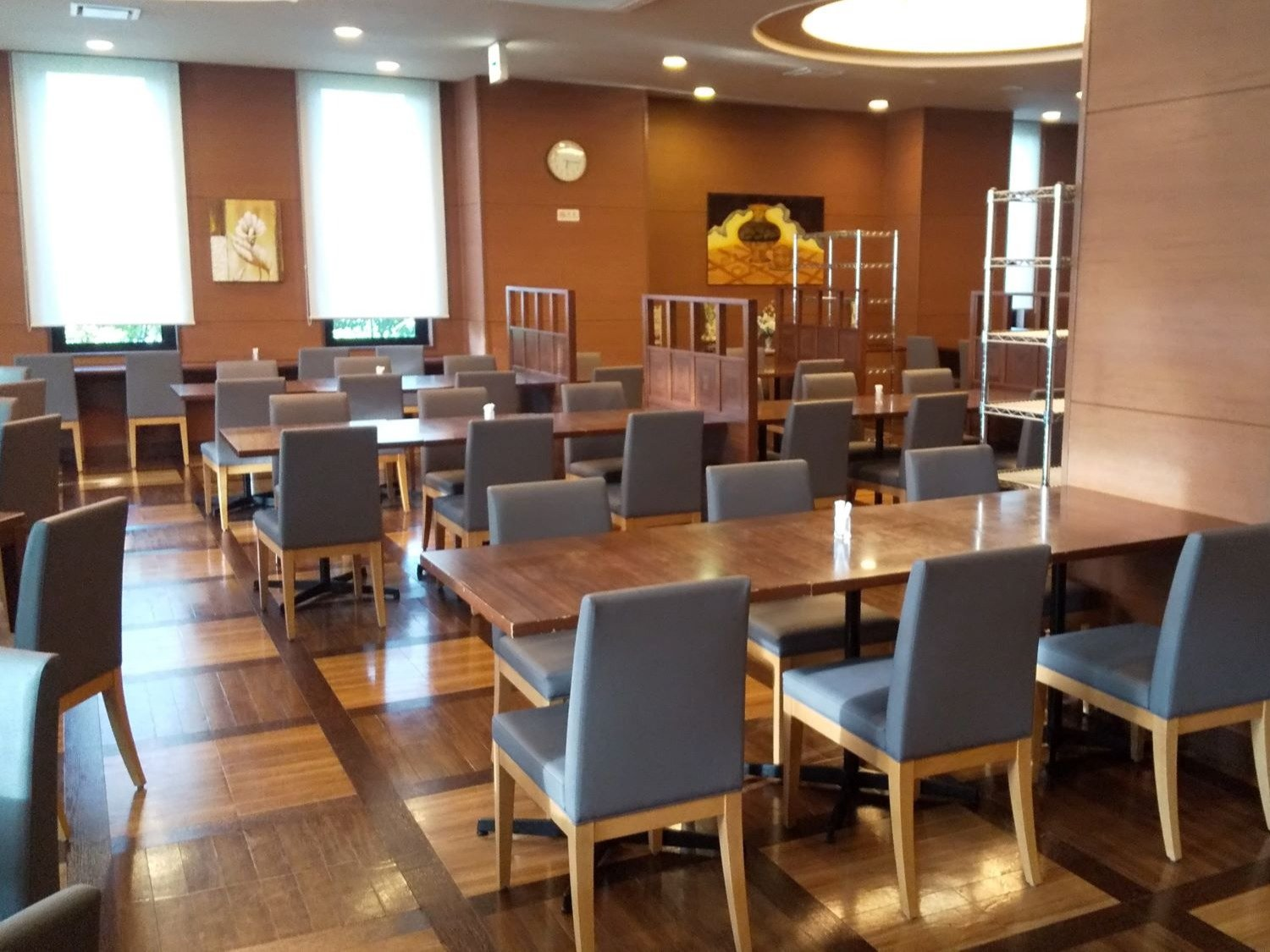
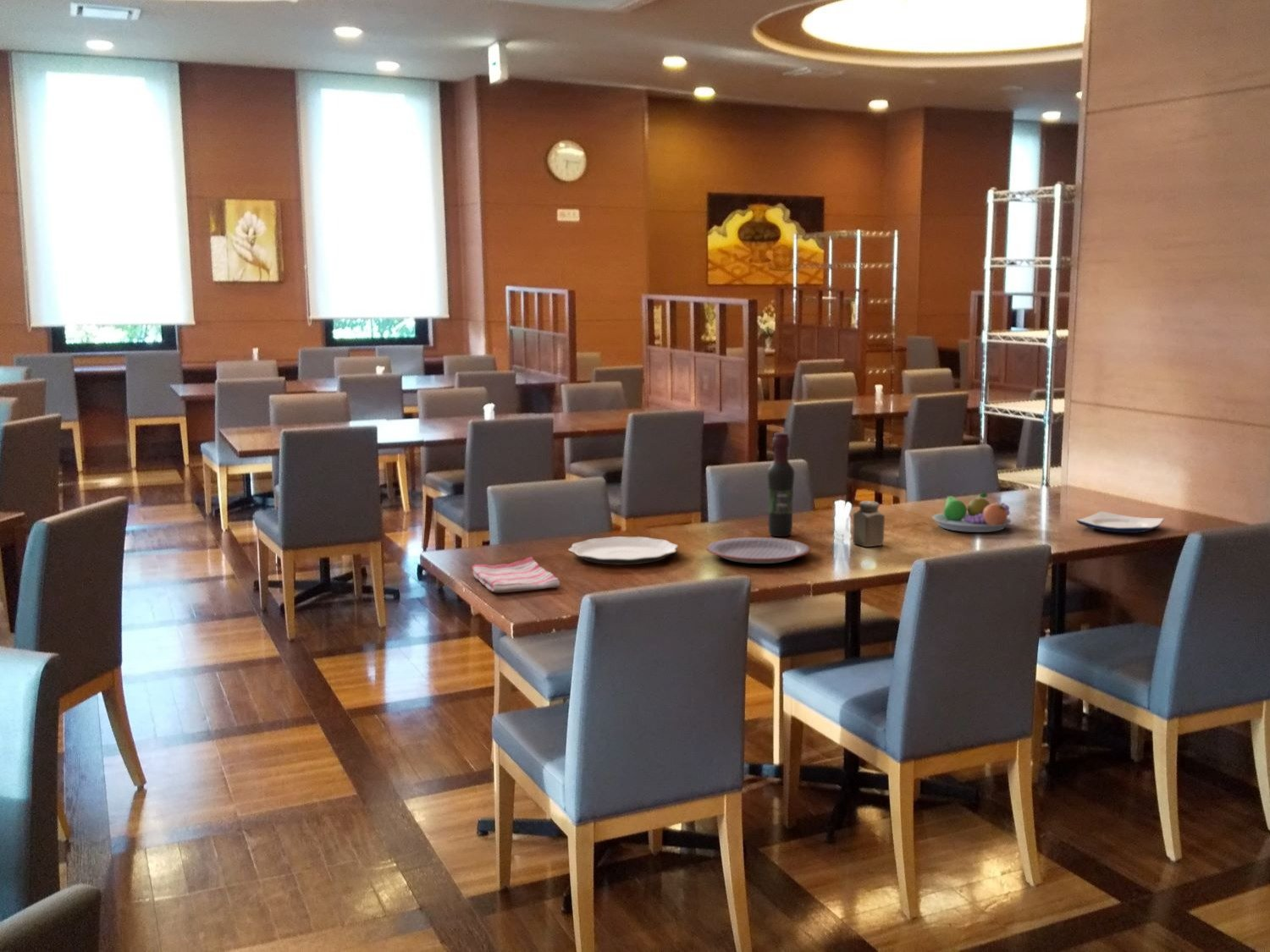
+ dish towel (514, 574)
+ salt shaker (869, 523)
+ plate (758, 551)
+ wine bottle (781, 484)
+ fruit bowl (971, 510)
+ plate (623, 551)
+ plate (1119, 523)
